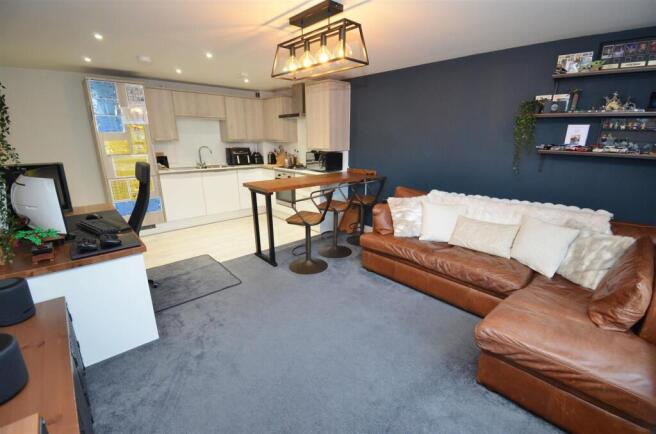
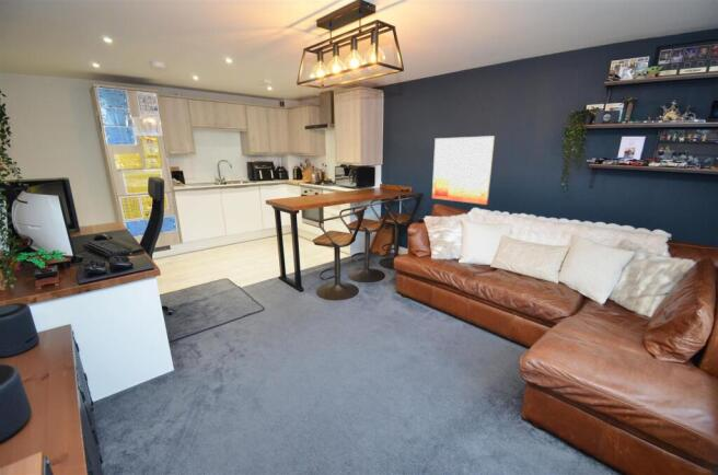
+ wall art (460, 170)
